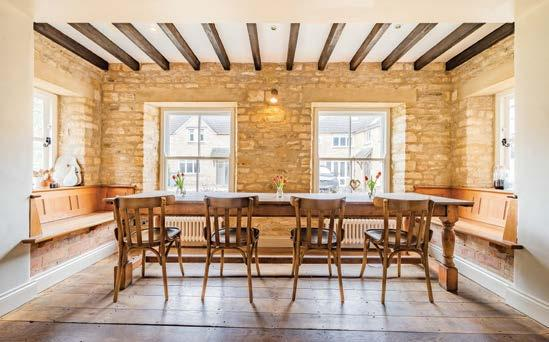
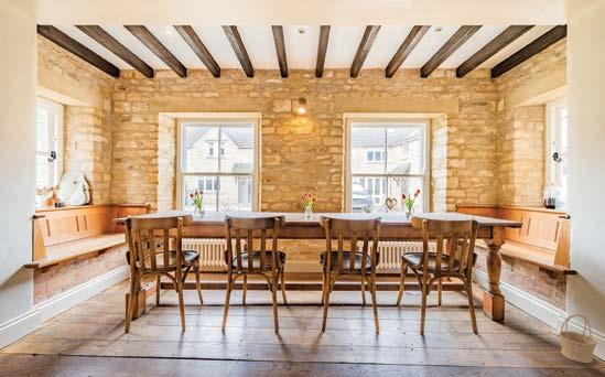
+ basket (576, 334)
